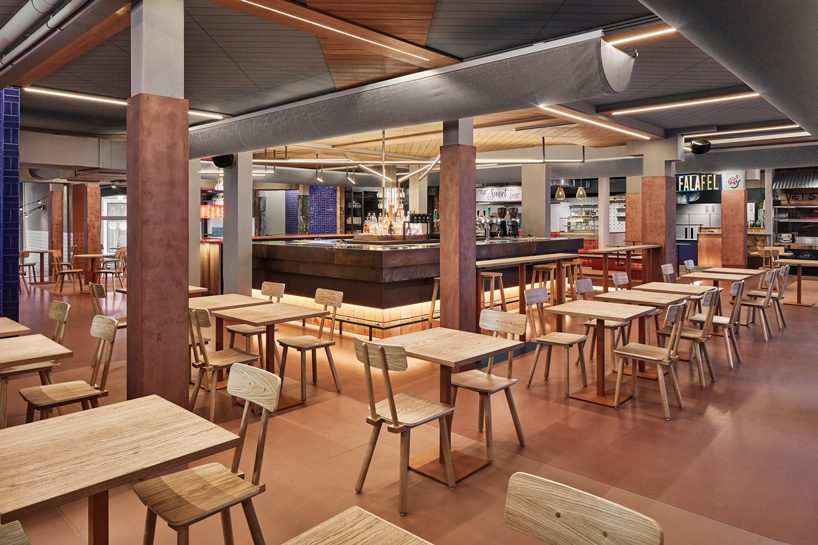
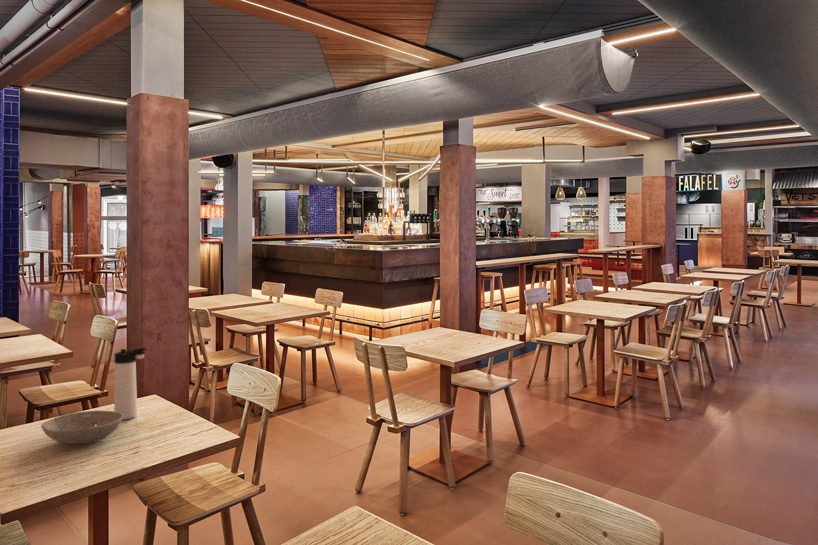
+ thermos bottle (130, 382)
+ bowl (83, 430)
